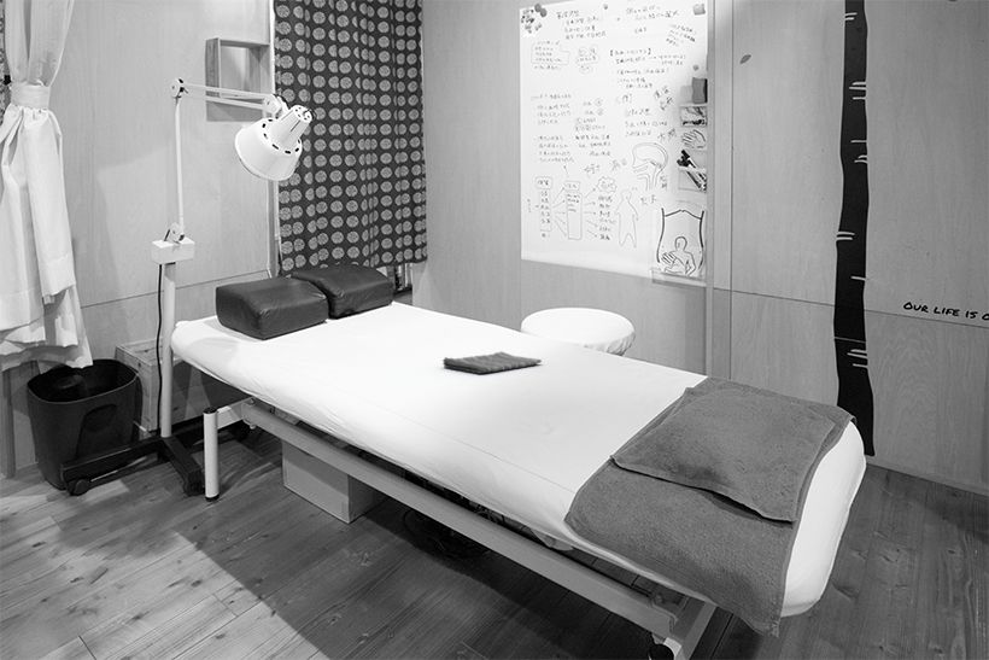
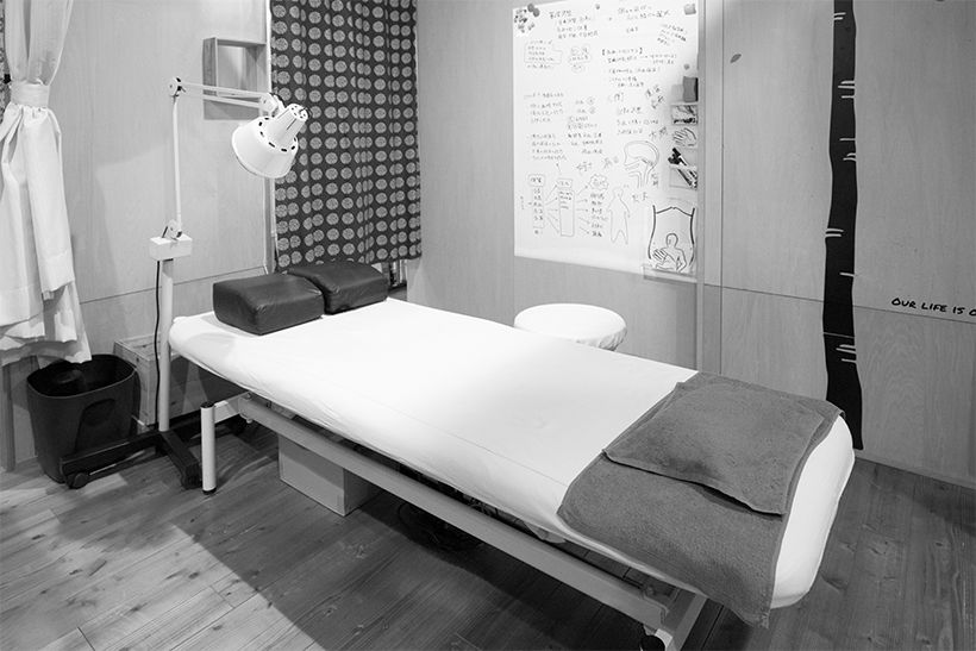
- dish towel (491, 361)
